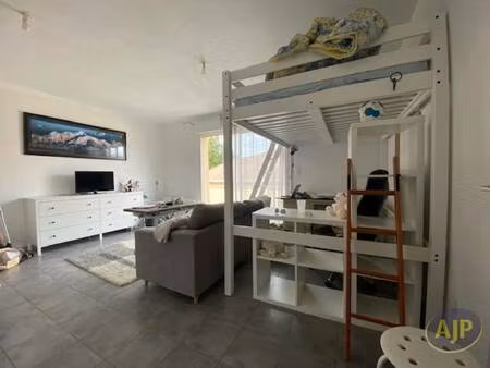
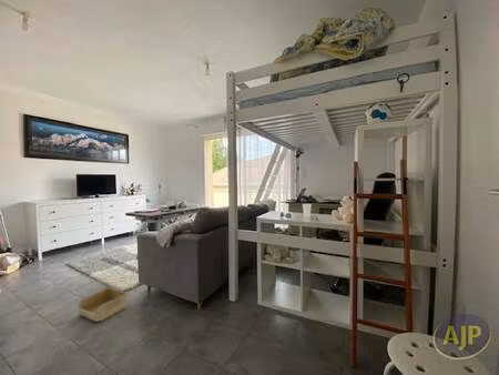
+ storage bin (103, 303)
